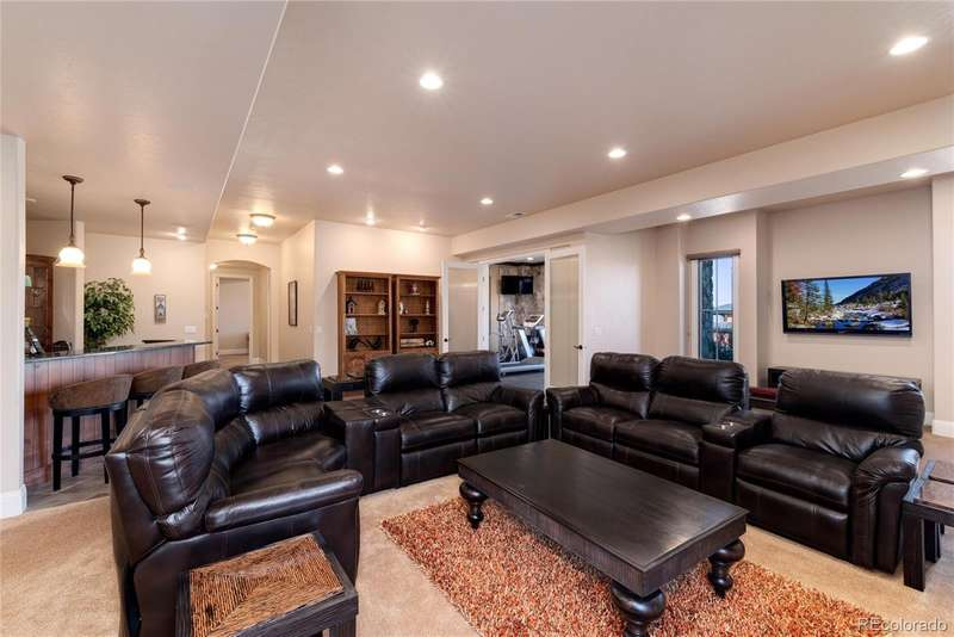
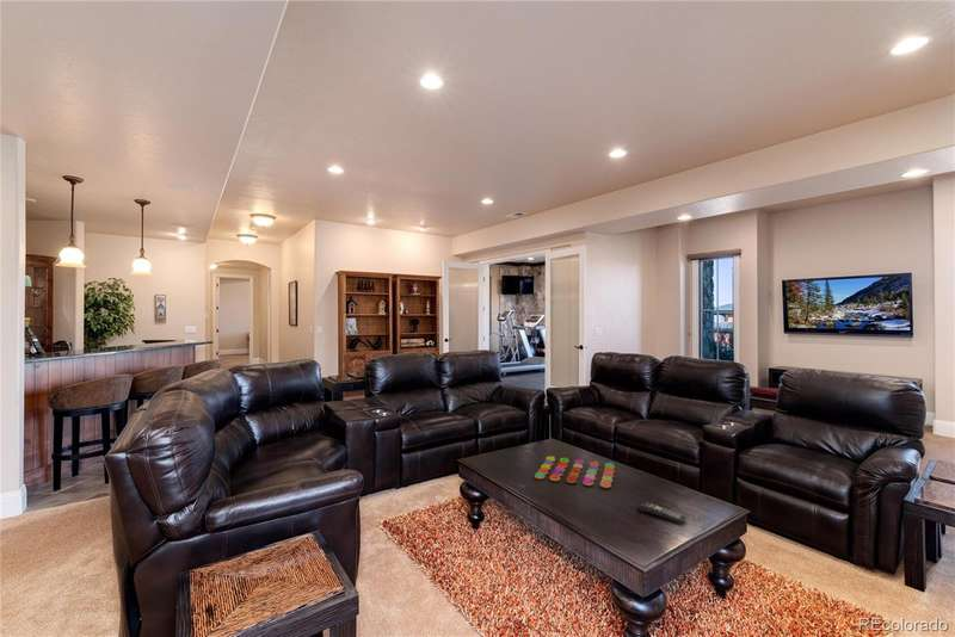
+ remote control (660, 512)
+ board game (575, 470)
